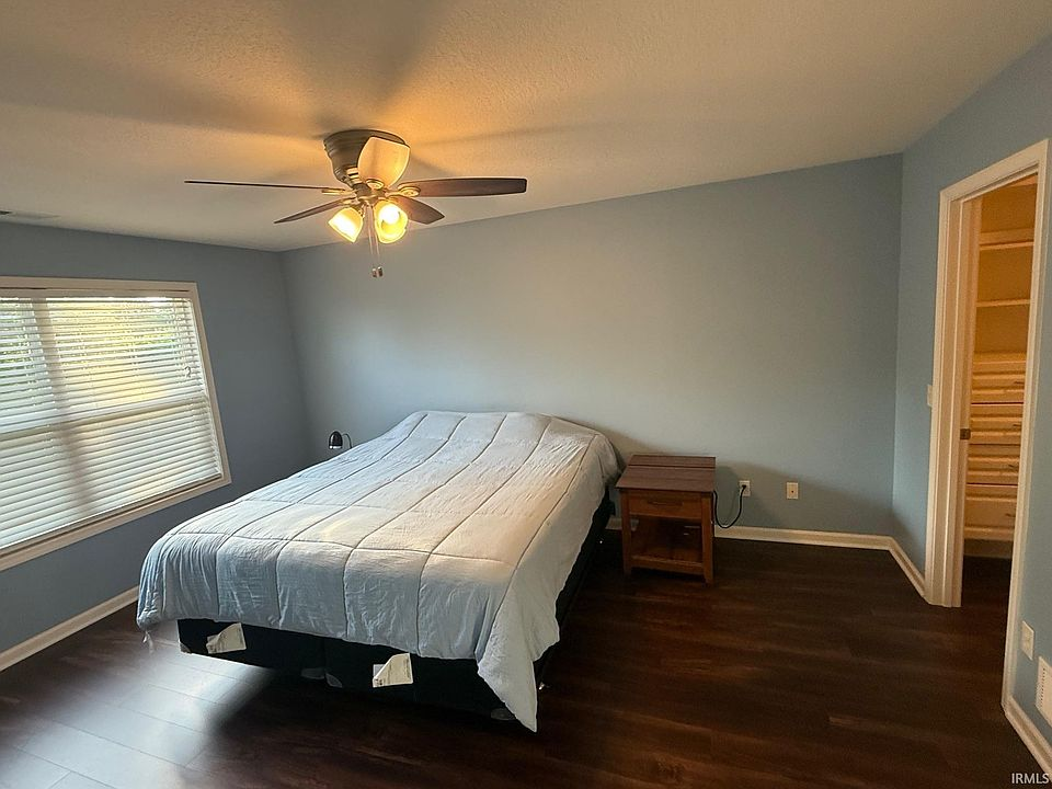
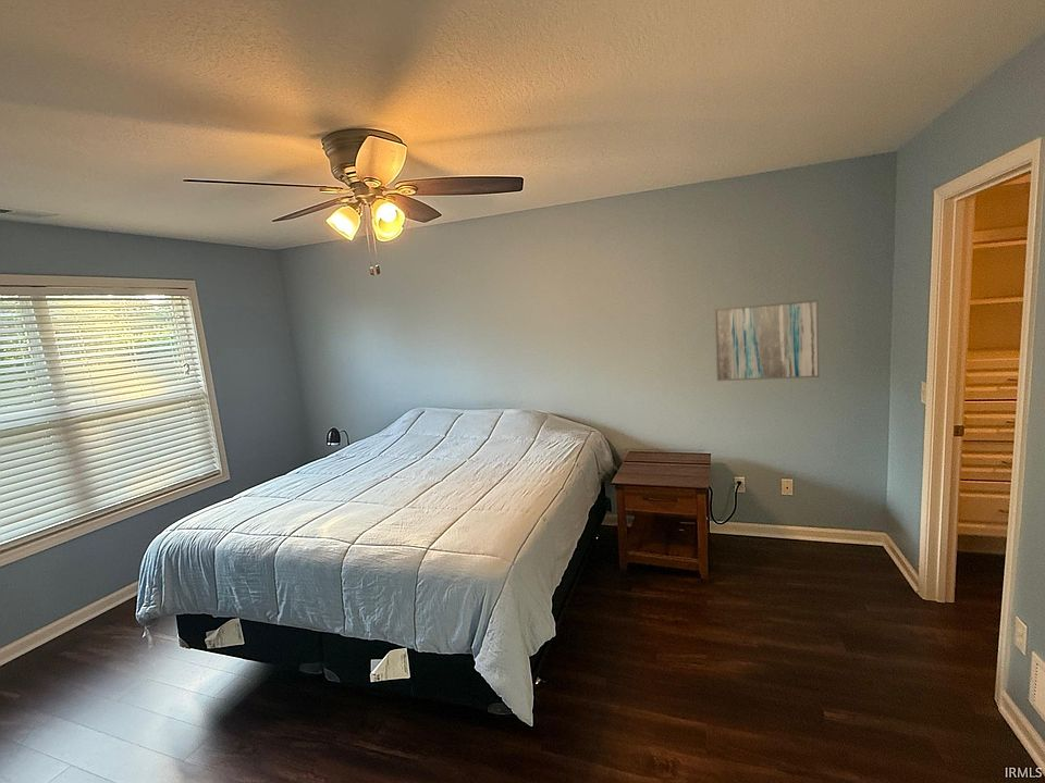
+ wall art (764, 341)
